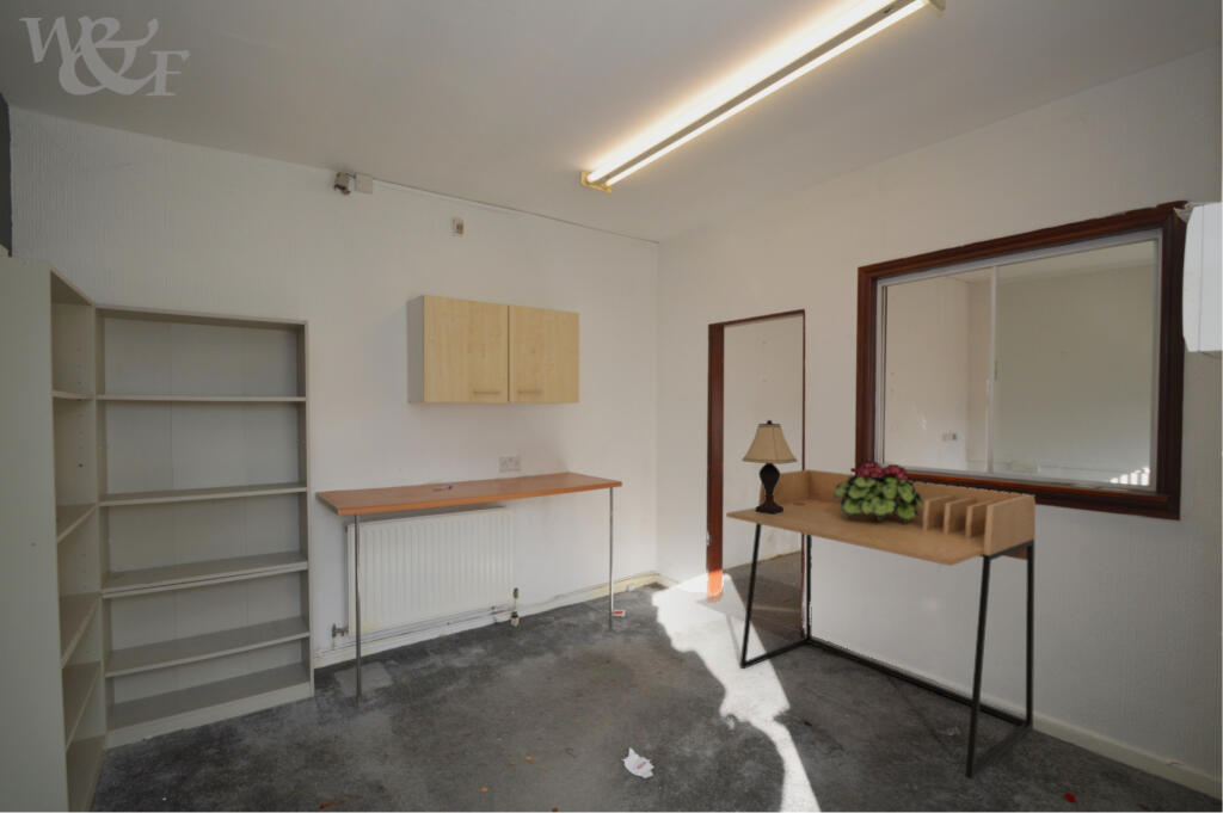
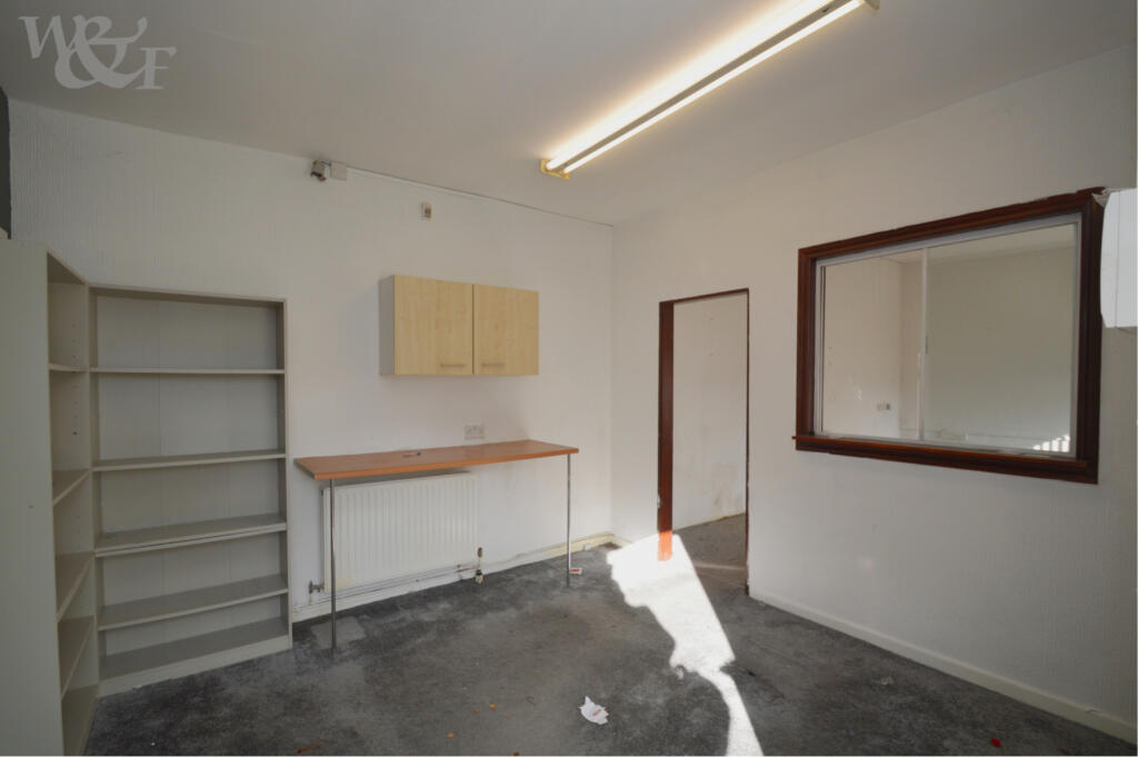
- desk (871, 548)
- lamp (769, 466)
- potted plant (878, 489)
